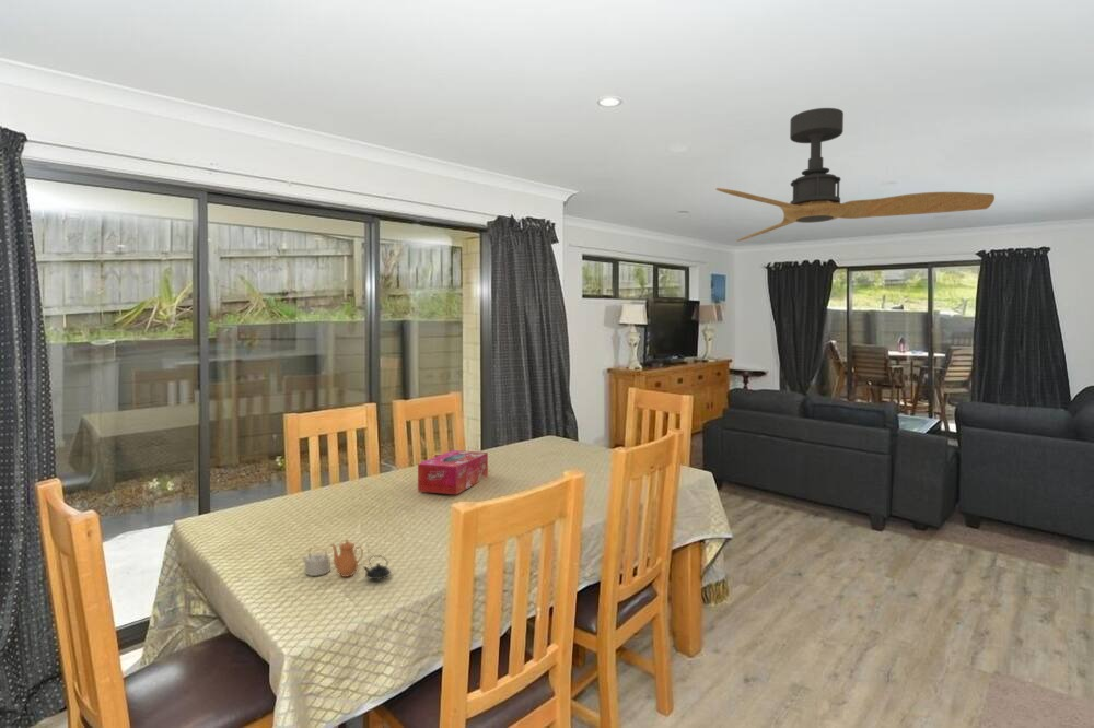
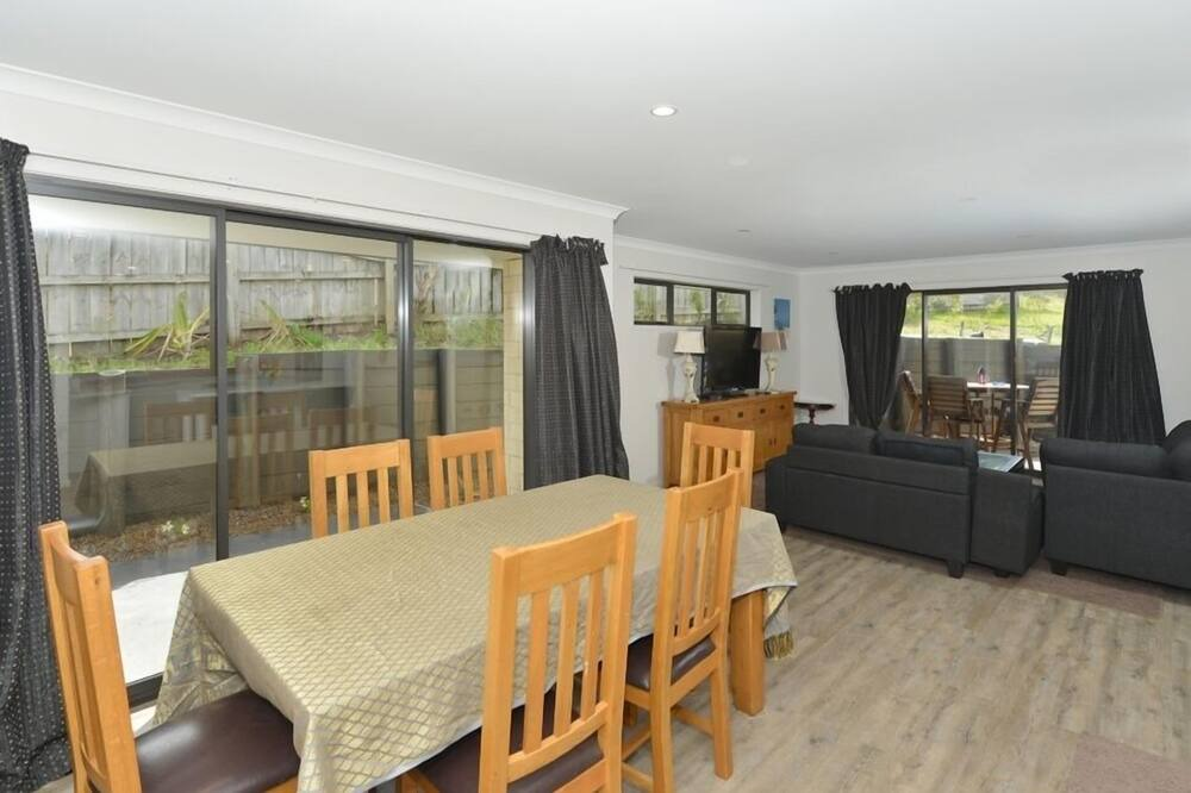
- tissue box (454, 470)
- ceiling fan (839, 177)
- teapot (345, 556)
